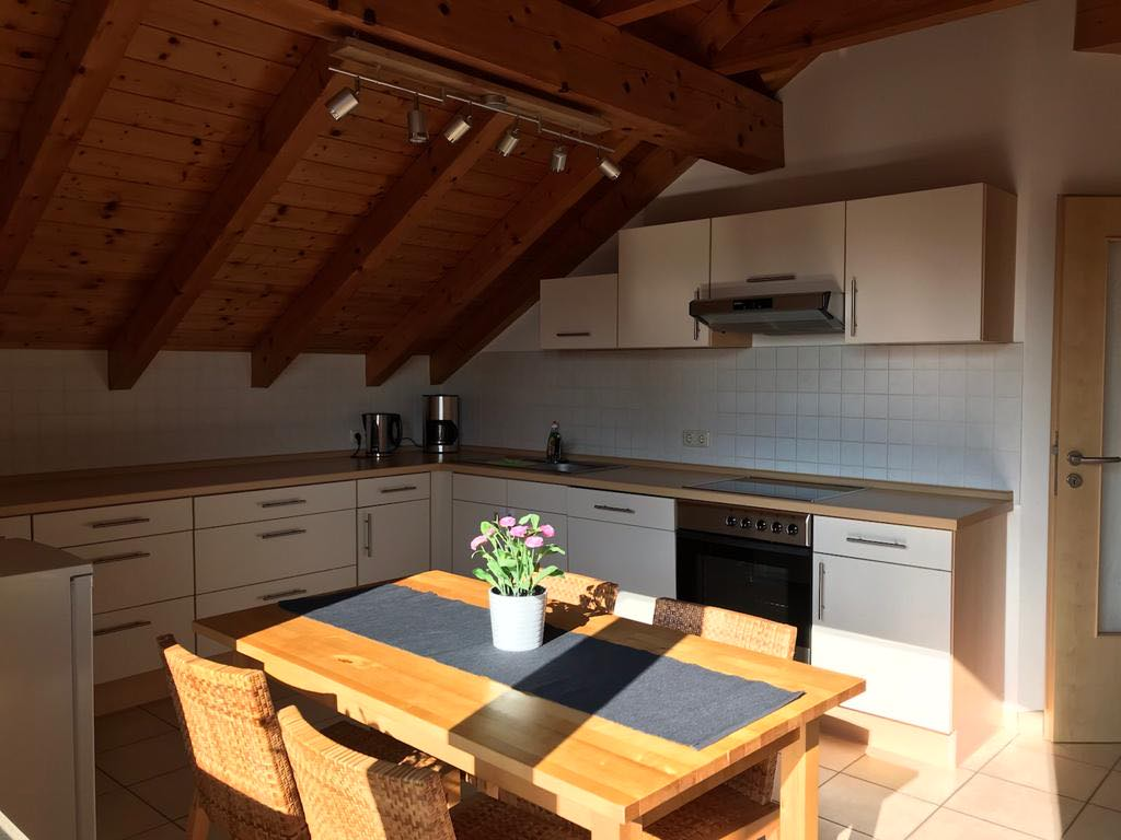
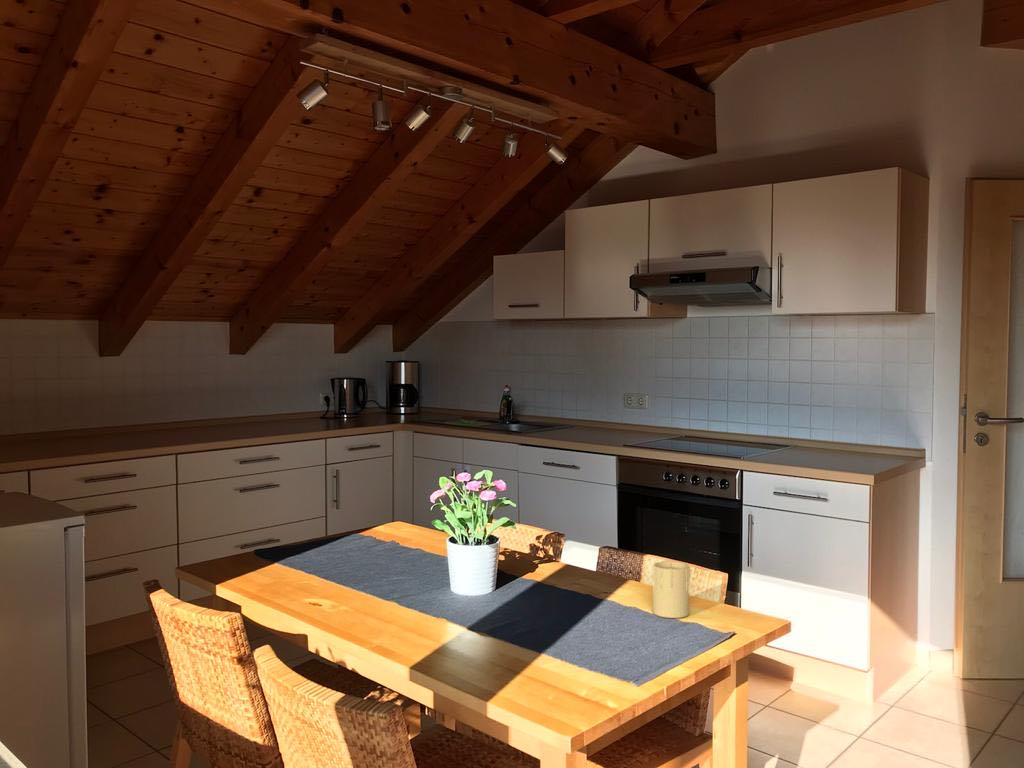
+ candle (671, 587)
